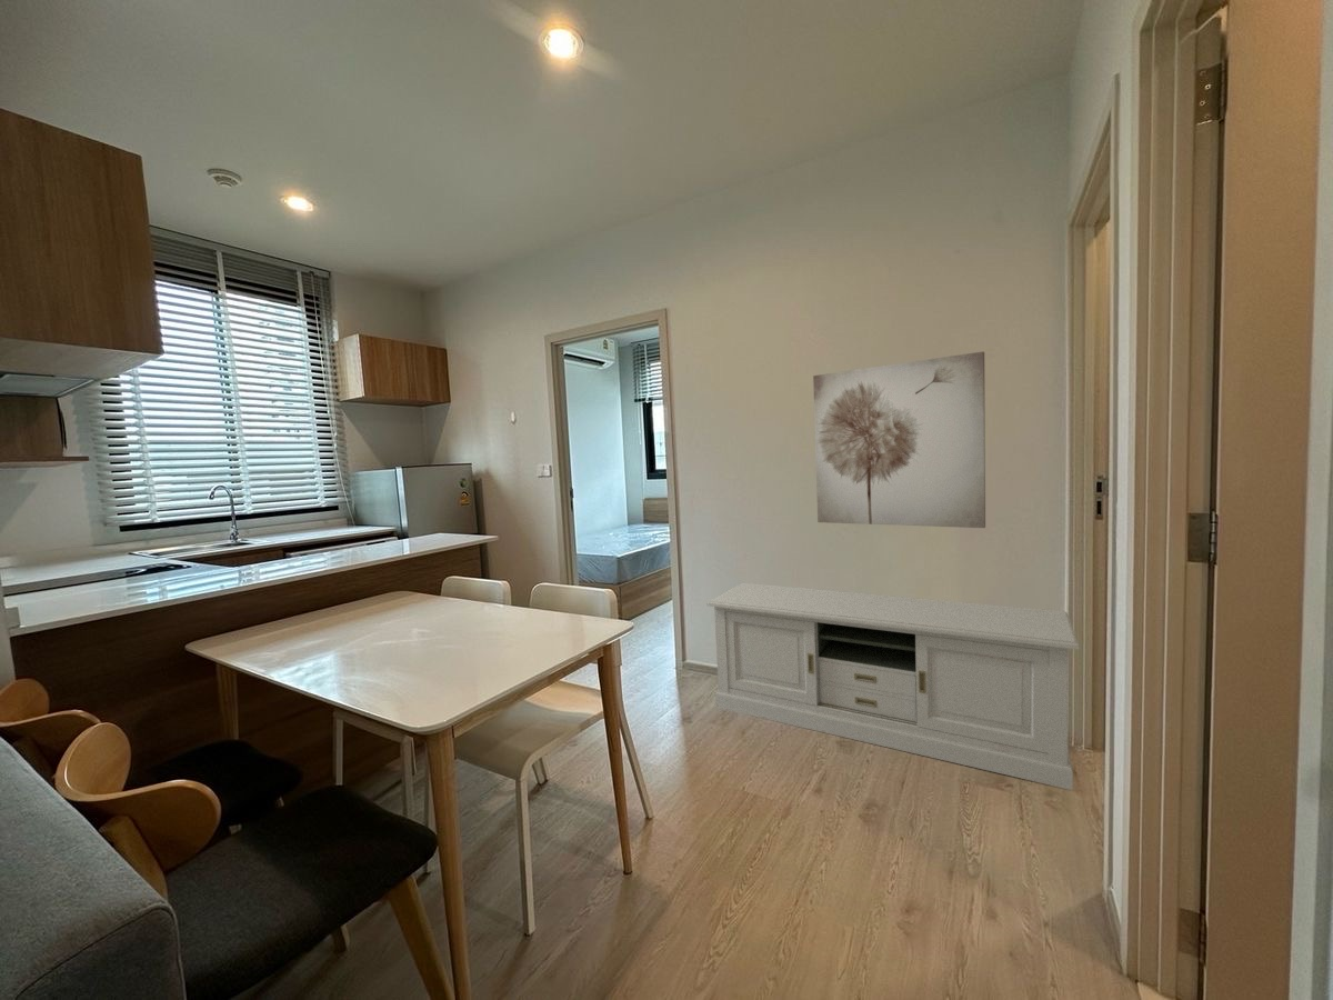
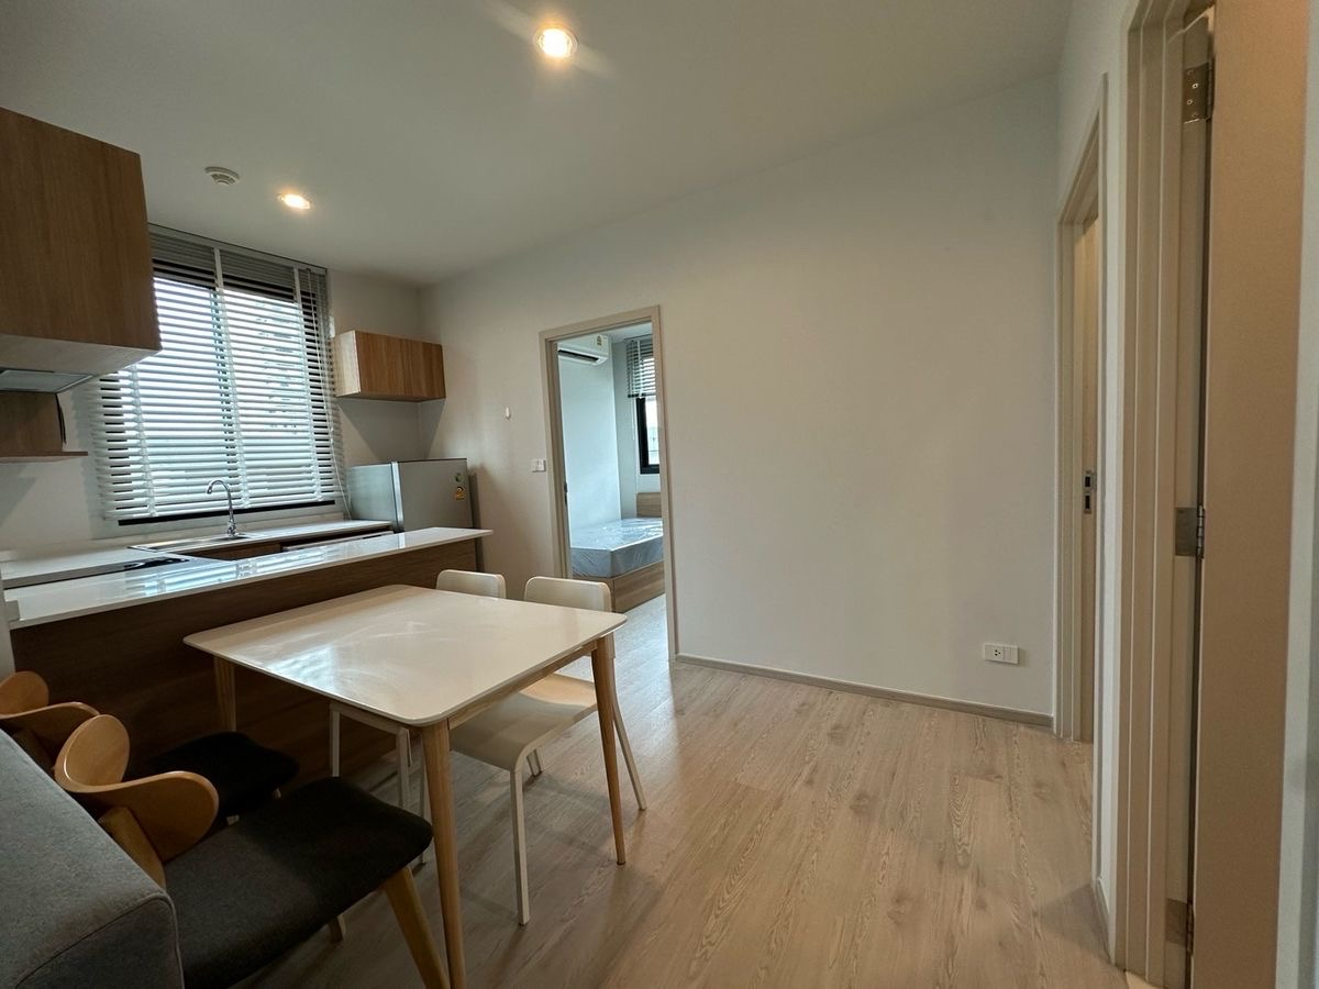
- wall art (892, 446)
- media console (872, 664)
